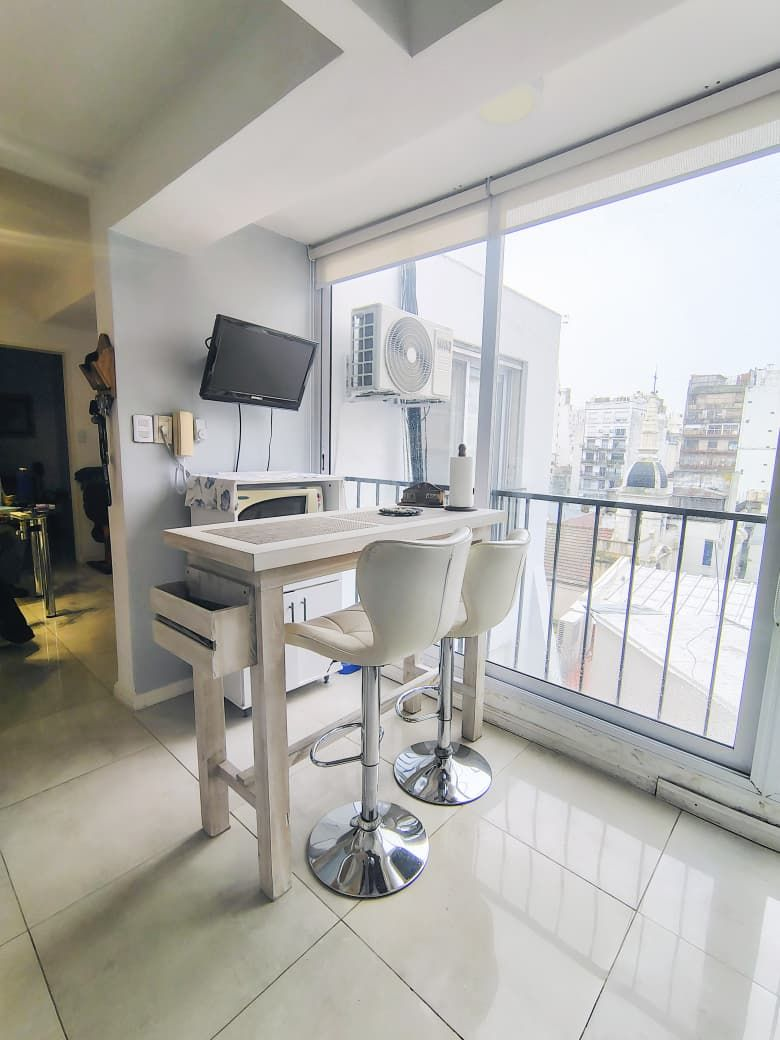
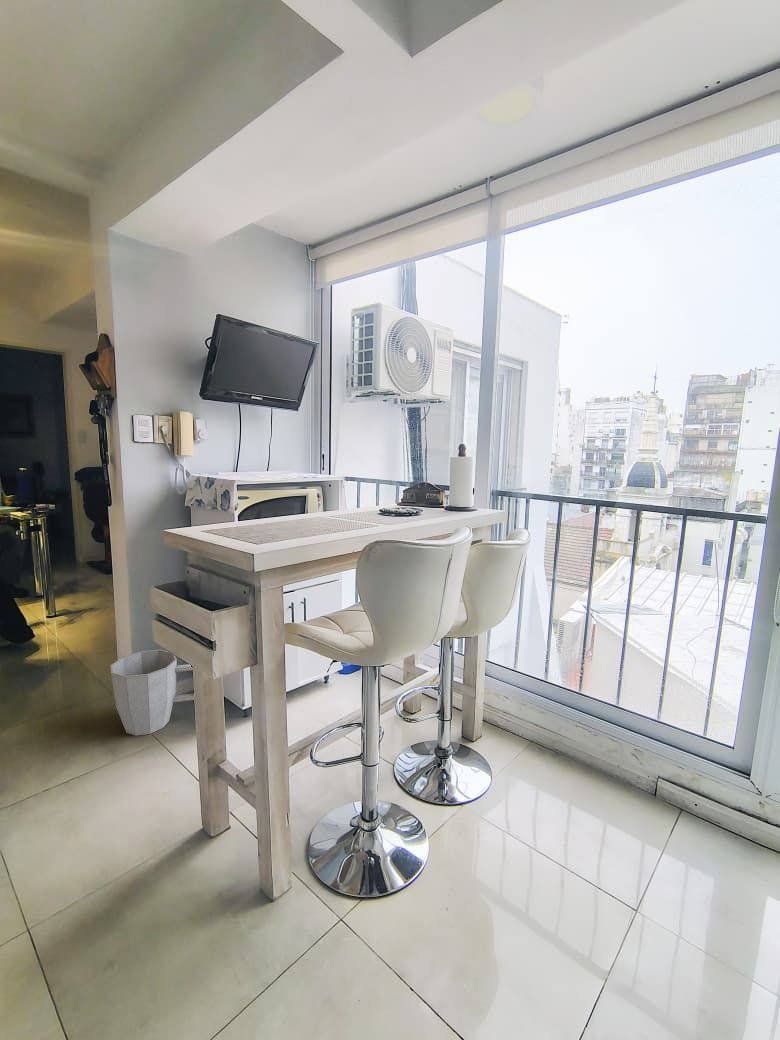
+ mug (153, 691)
